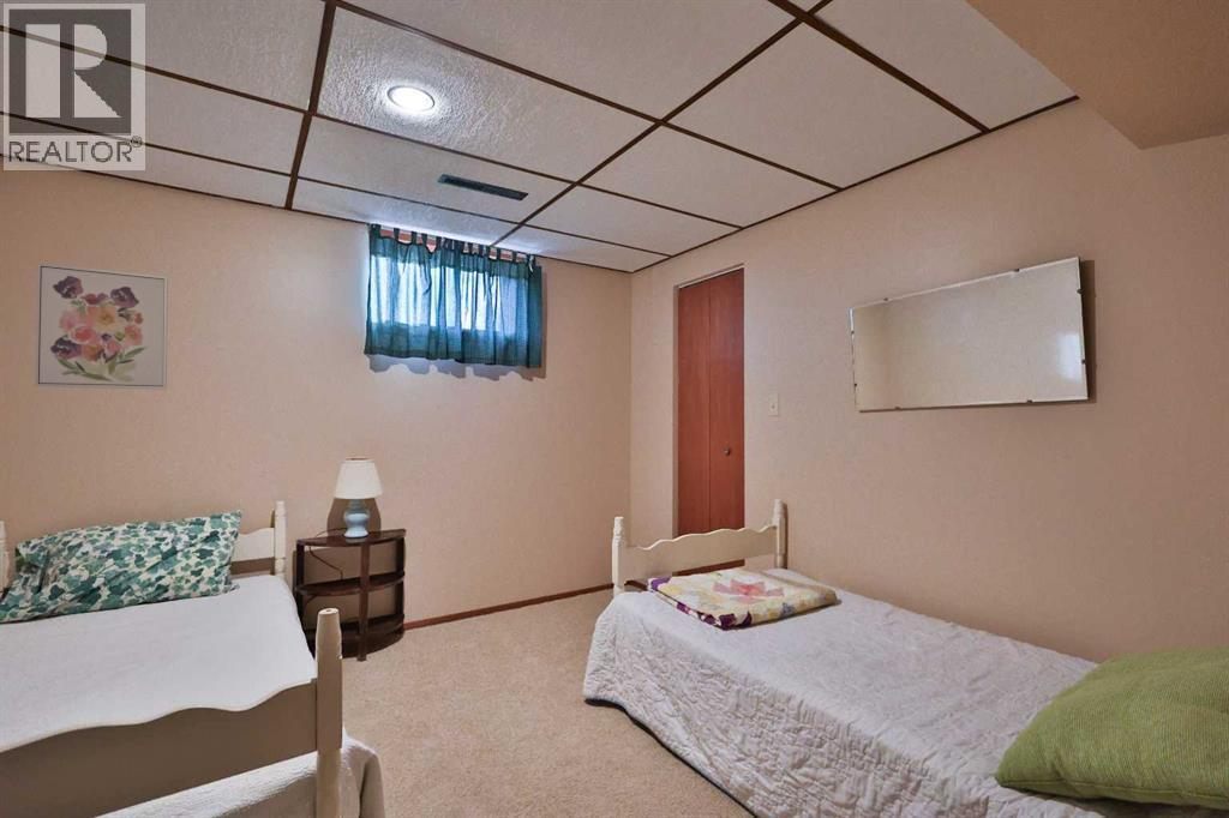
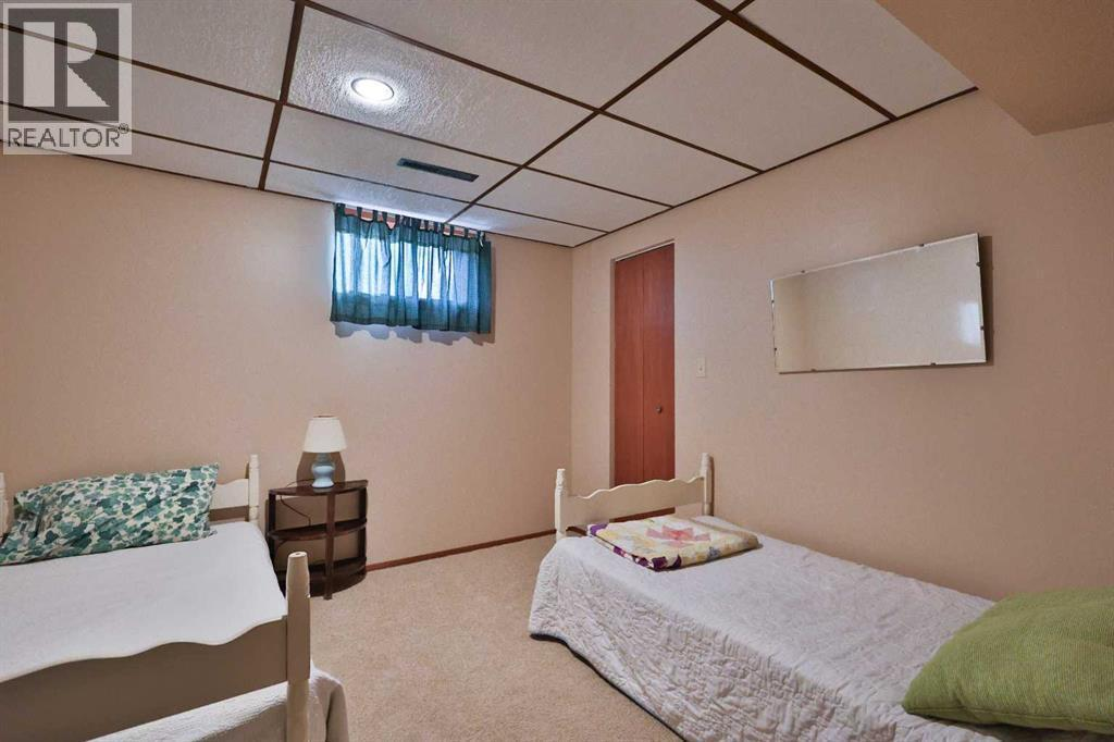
- wall art (104, 329)
